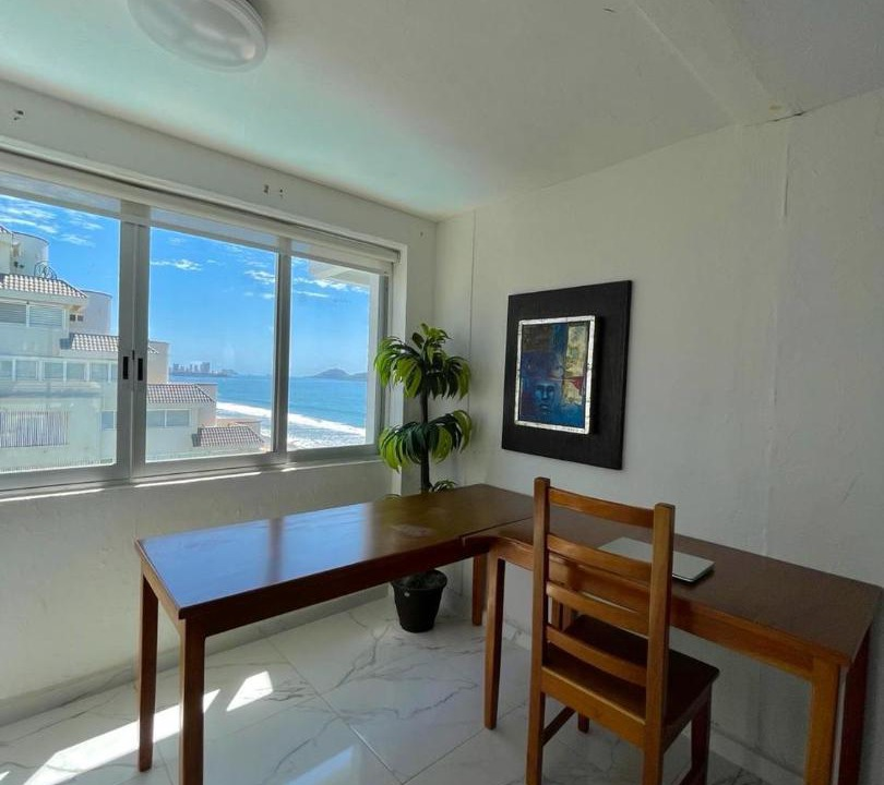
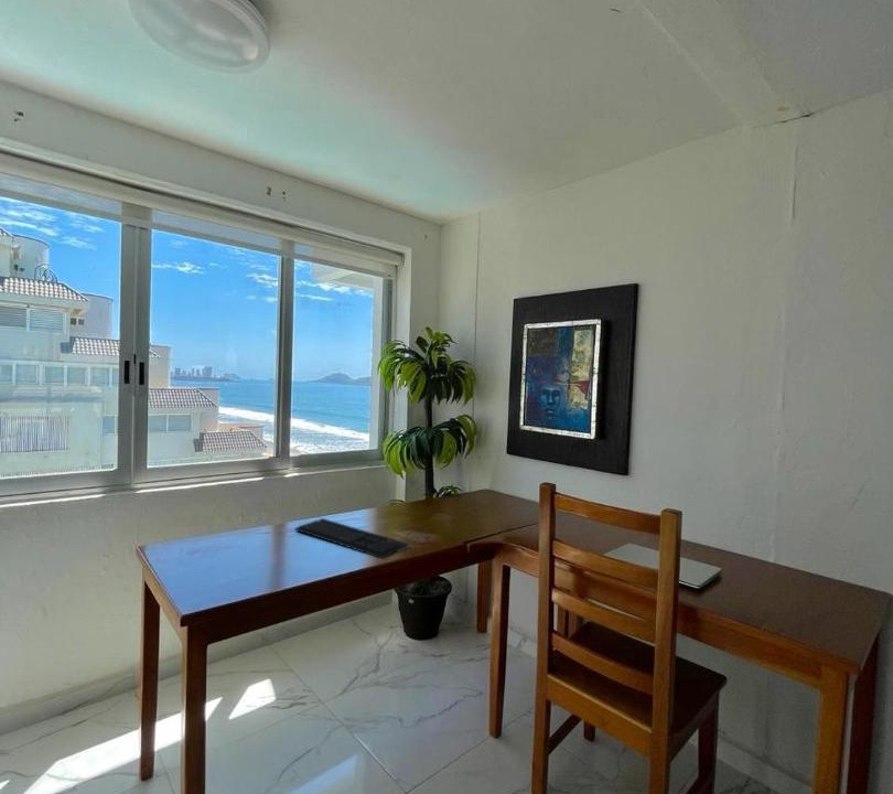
+ keyboard (349, 535)
